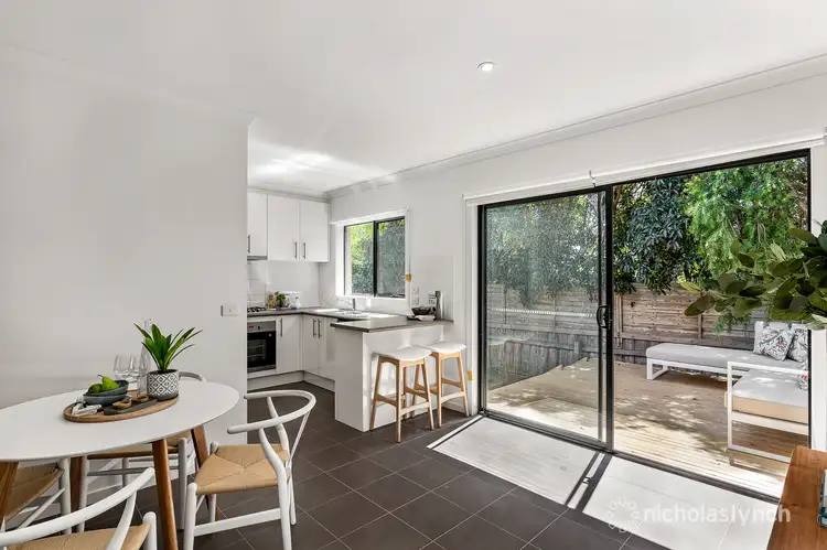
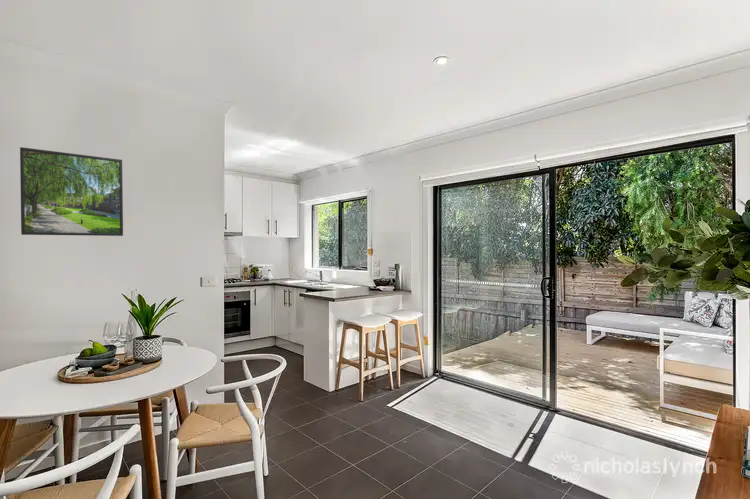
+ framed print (75, 194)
